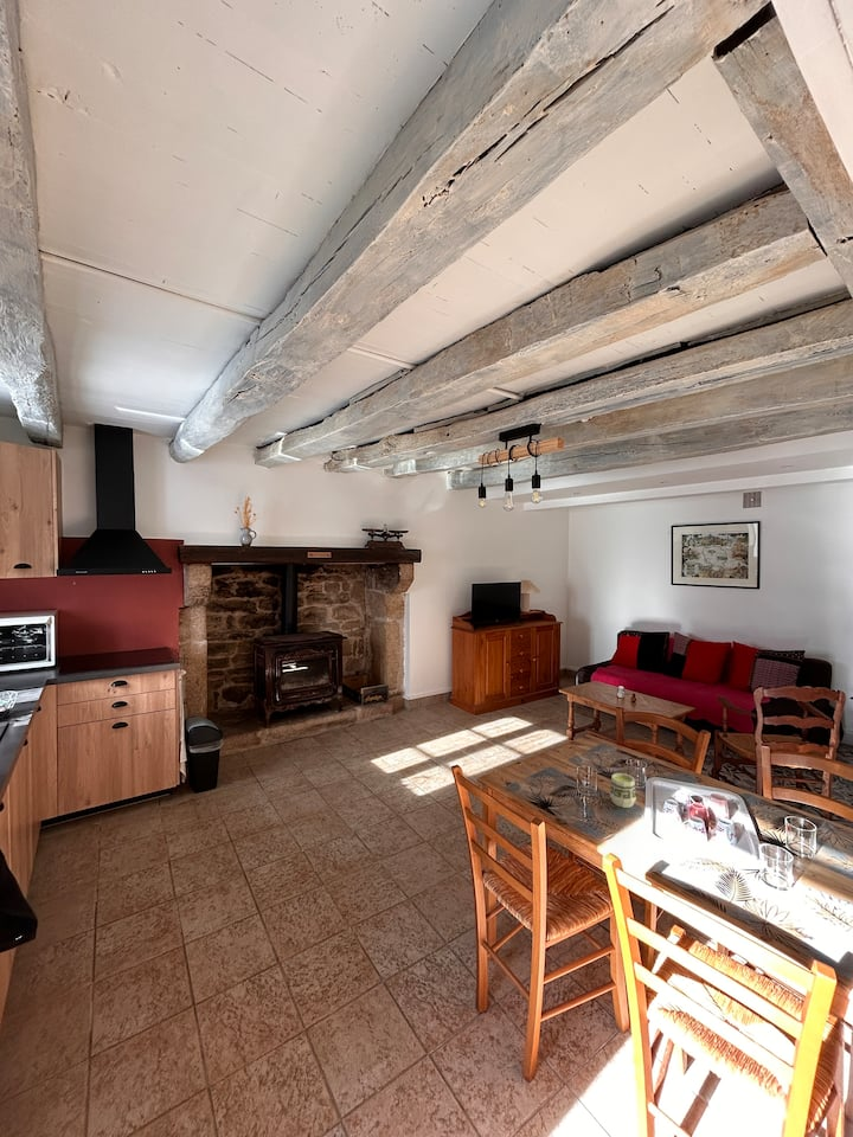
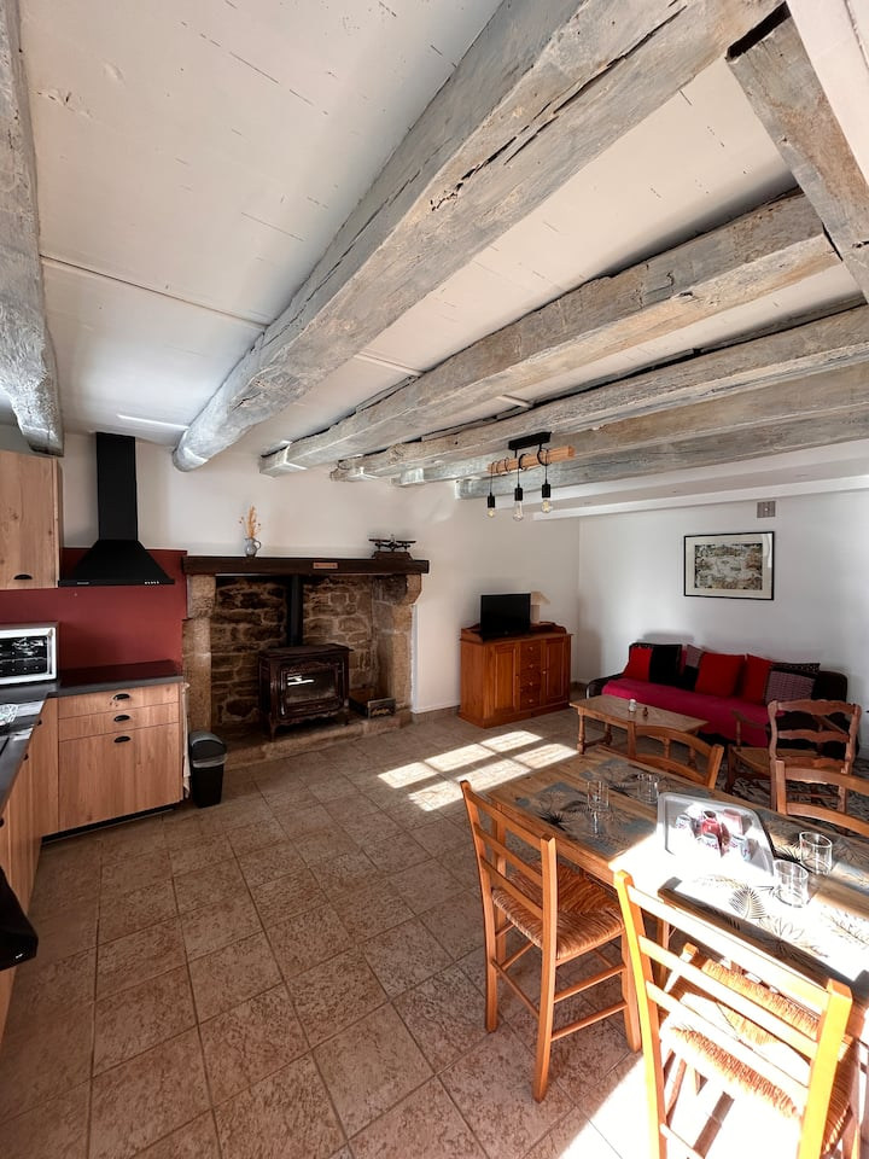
- cup (622, 790)
